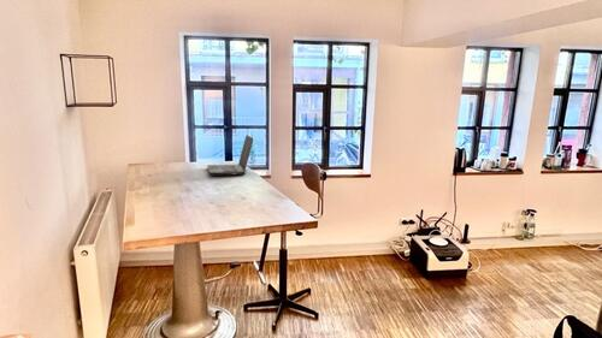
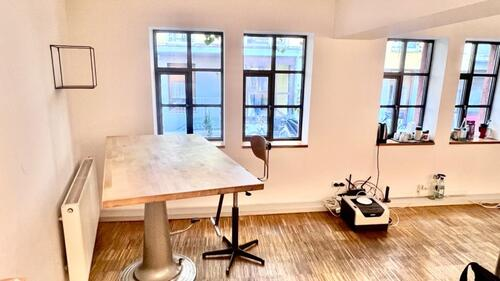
- laptop computer (229, 165)
